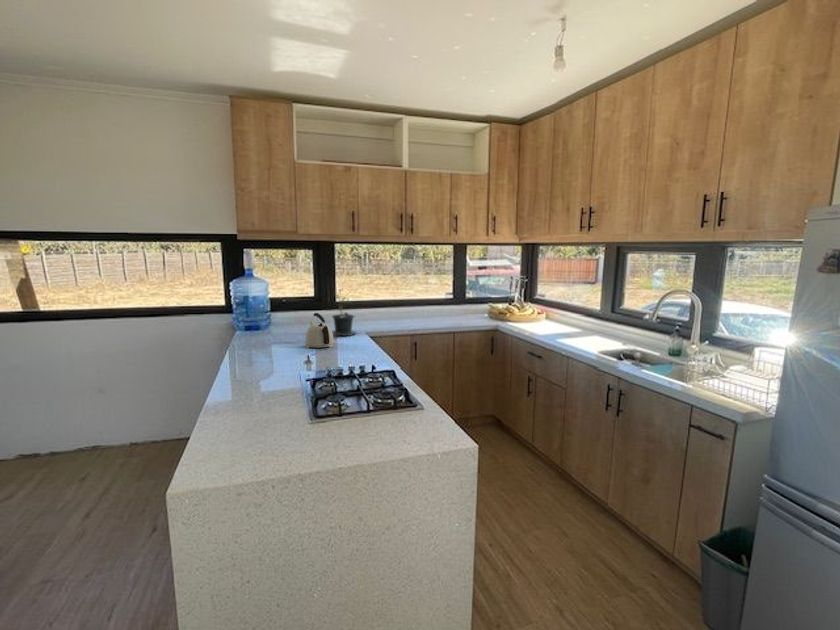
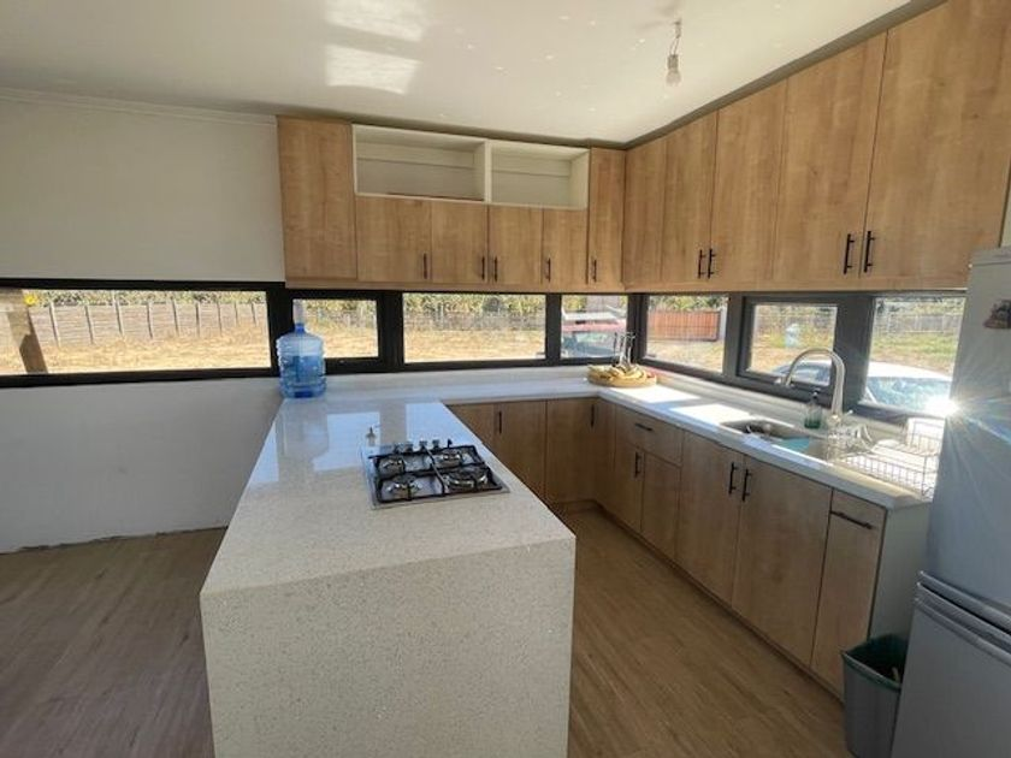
- kettle (318, 329)
- potted plant (343, 312)
